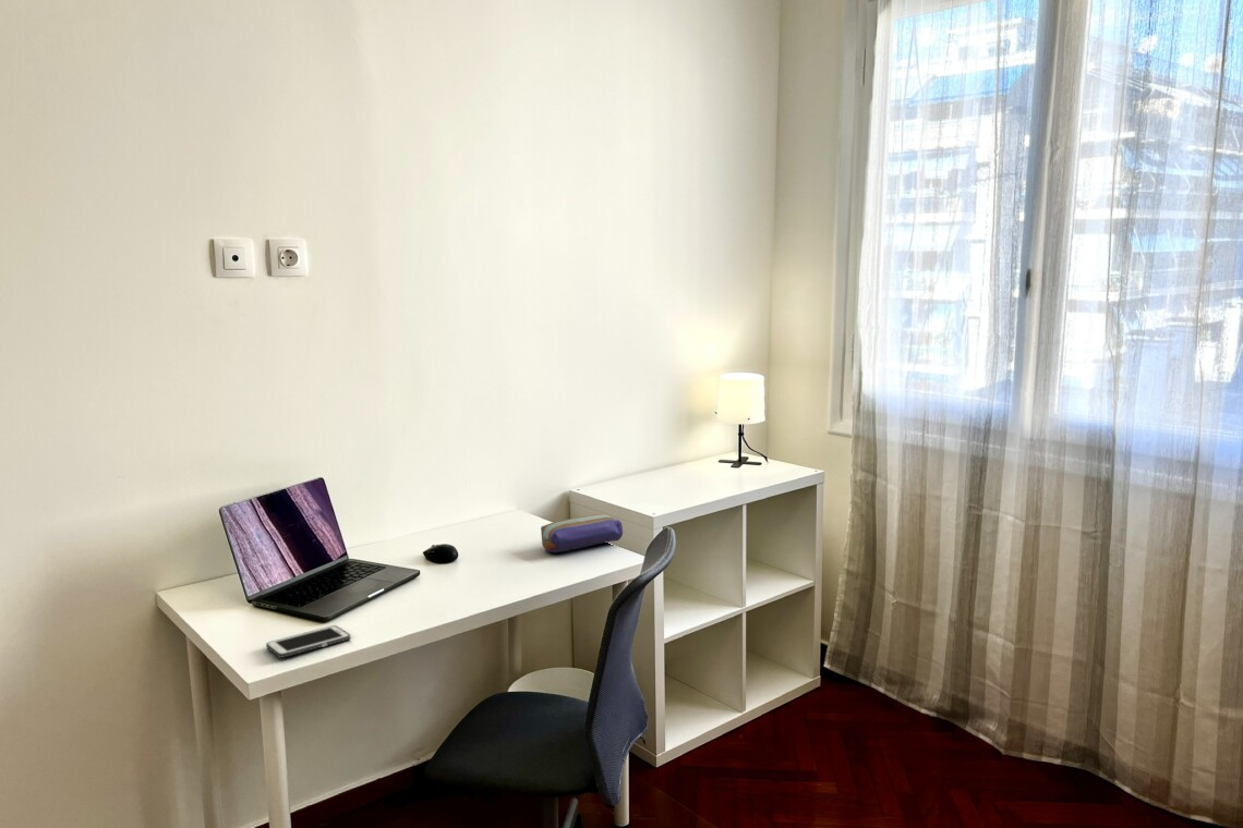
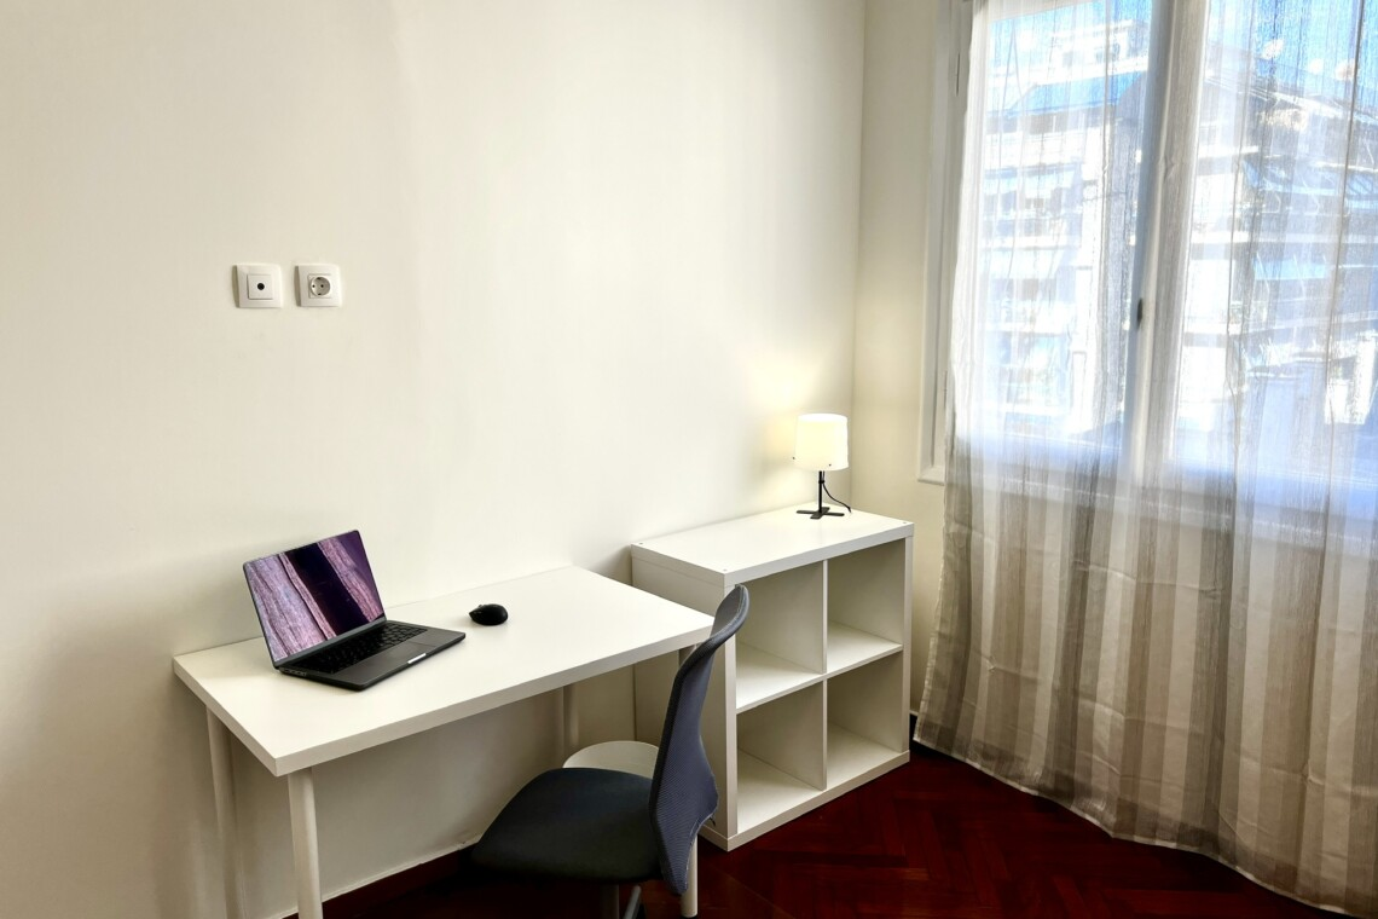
- pencil case (582, 532)
- cell phone (309, 641)
